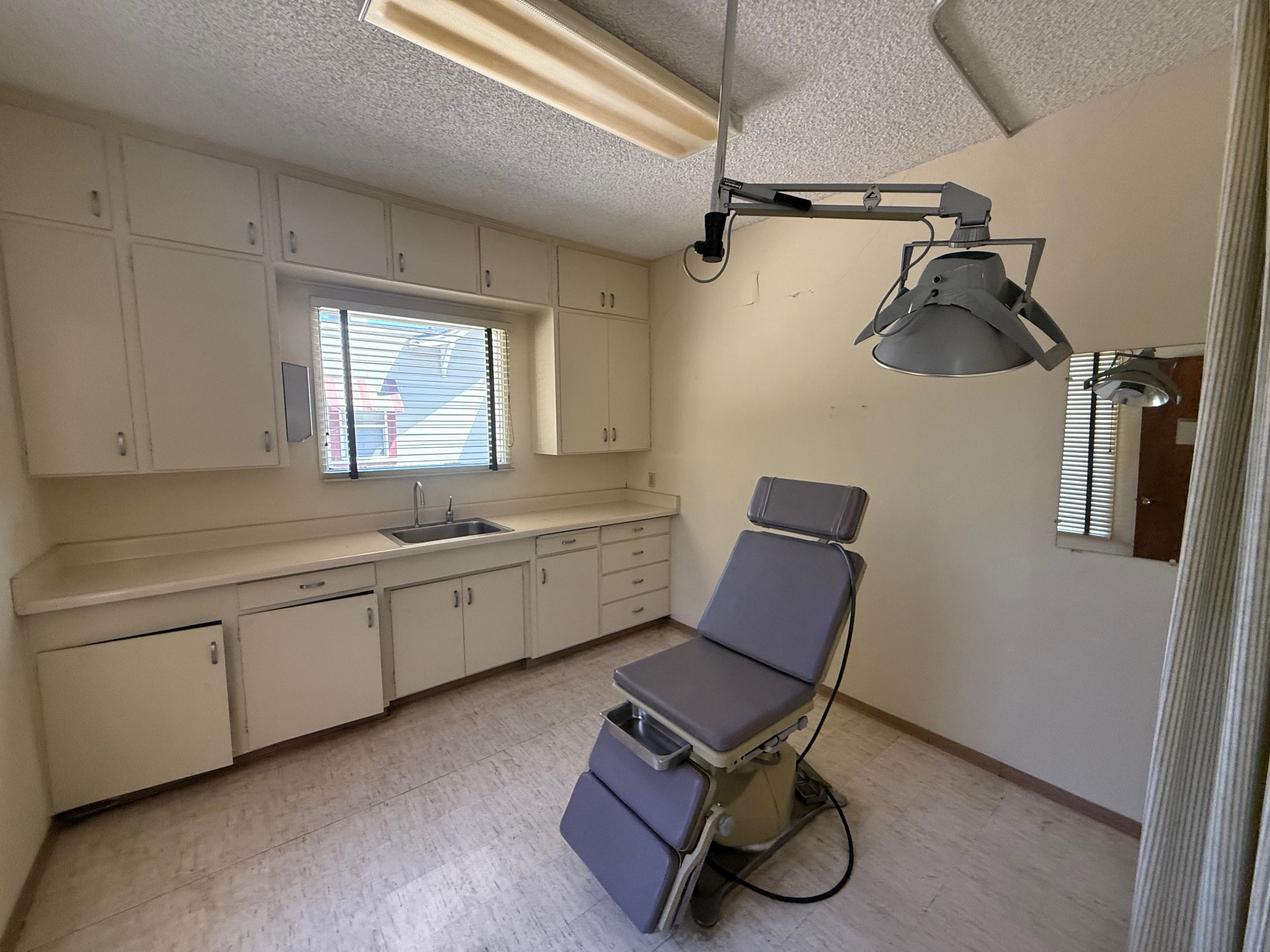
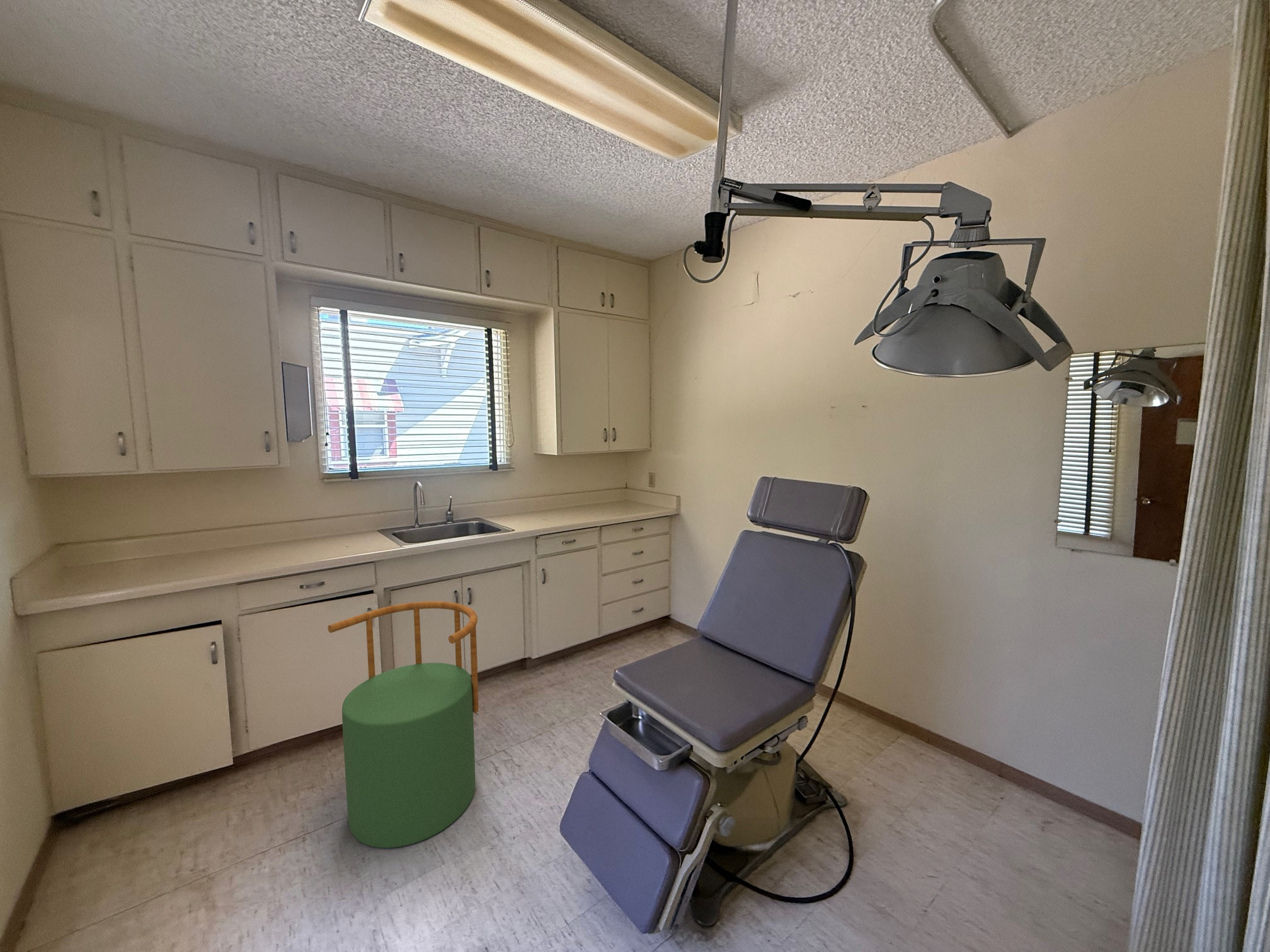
+ stool (414, 711)
